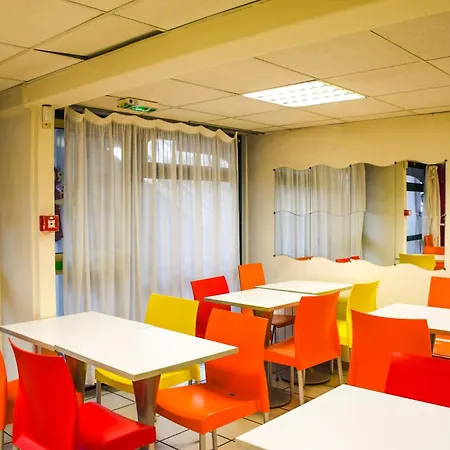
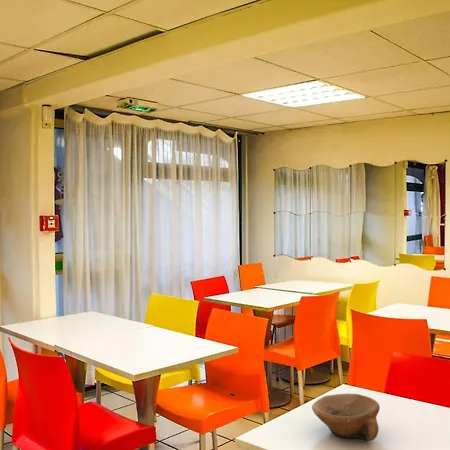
+ bowl (348, 418)
